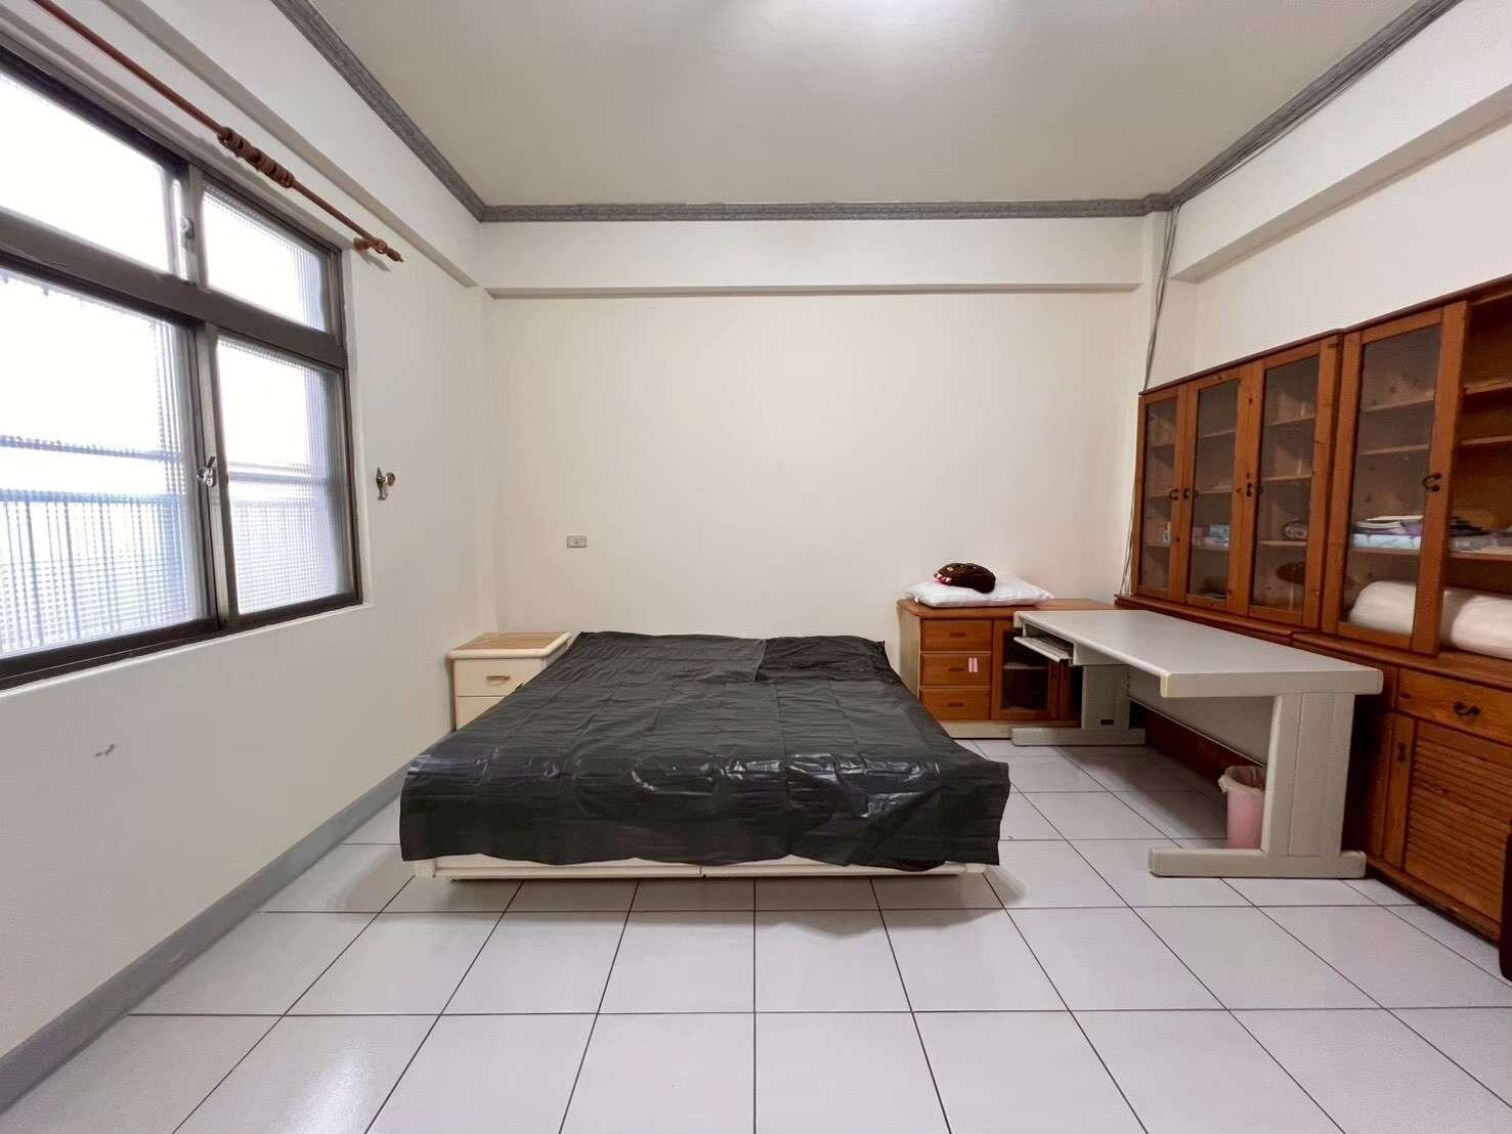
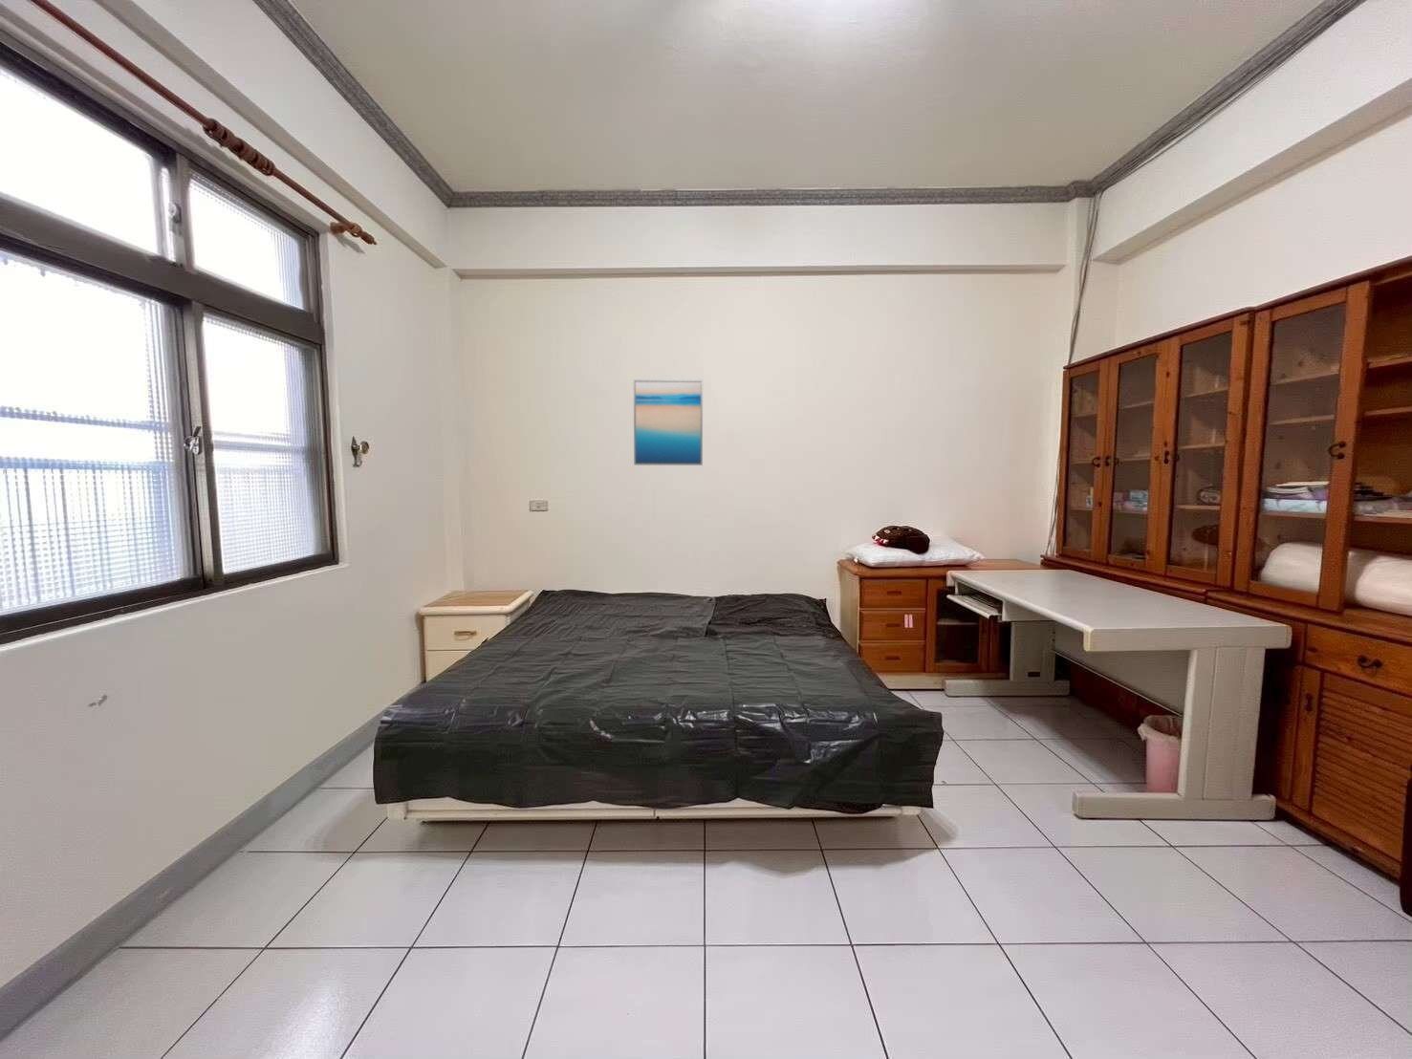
+ wall art (669, 423)
